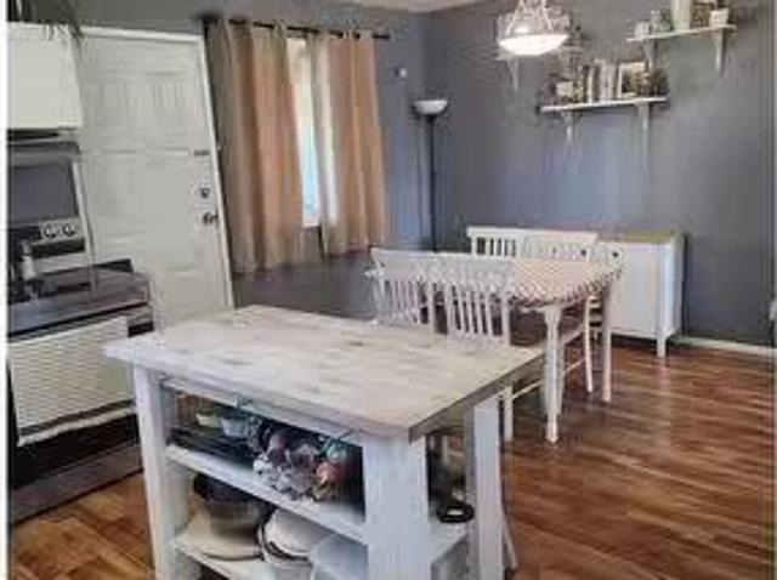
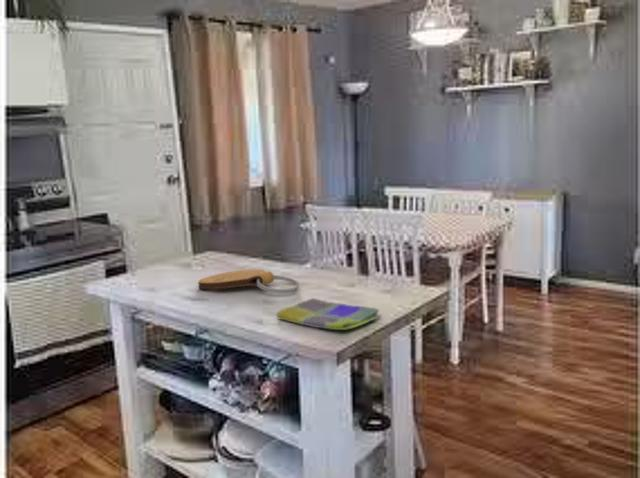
+ dish towel (327, 313)
+ key chain (250, 279)
